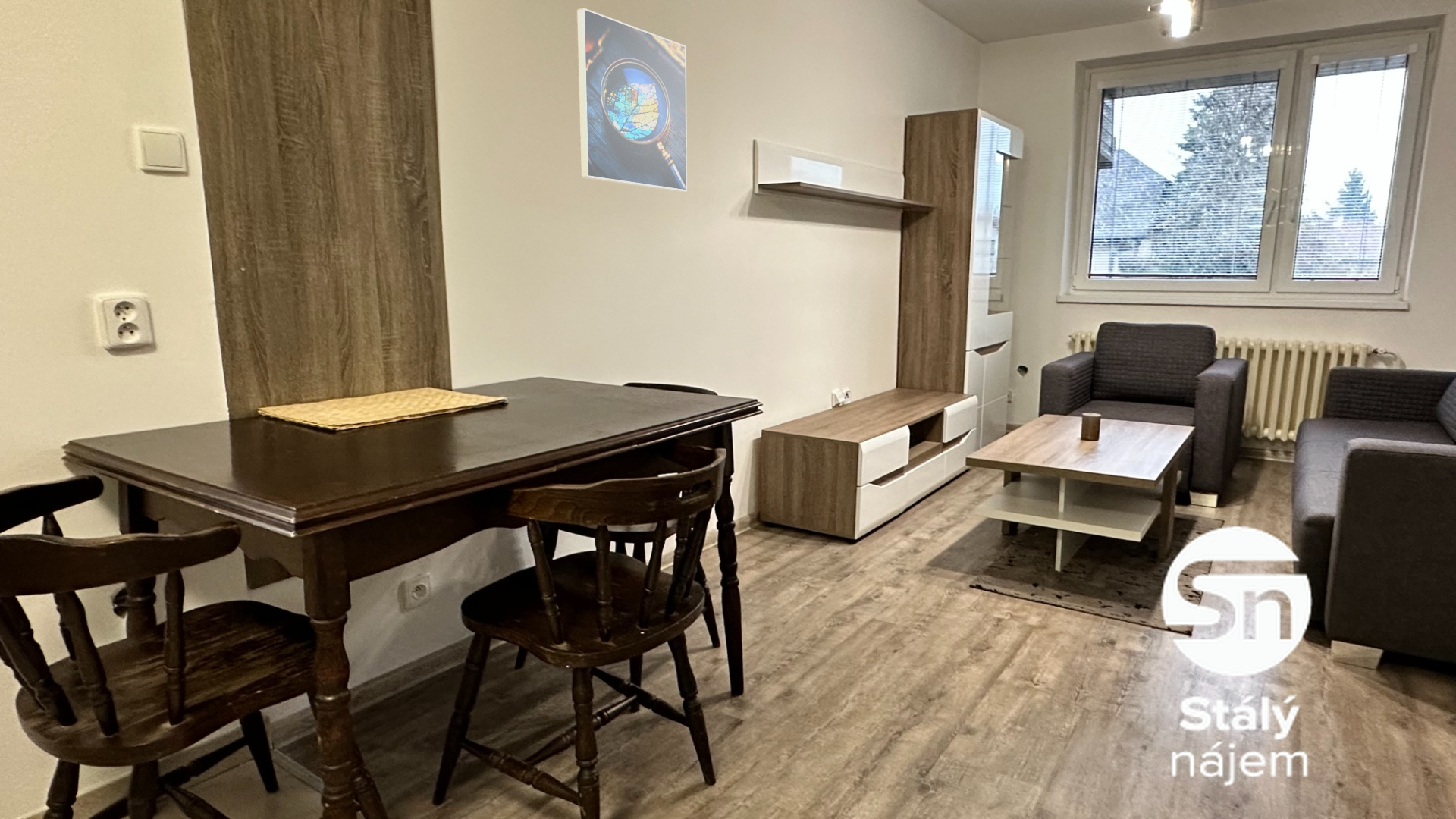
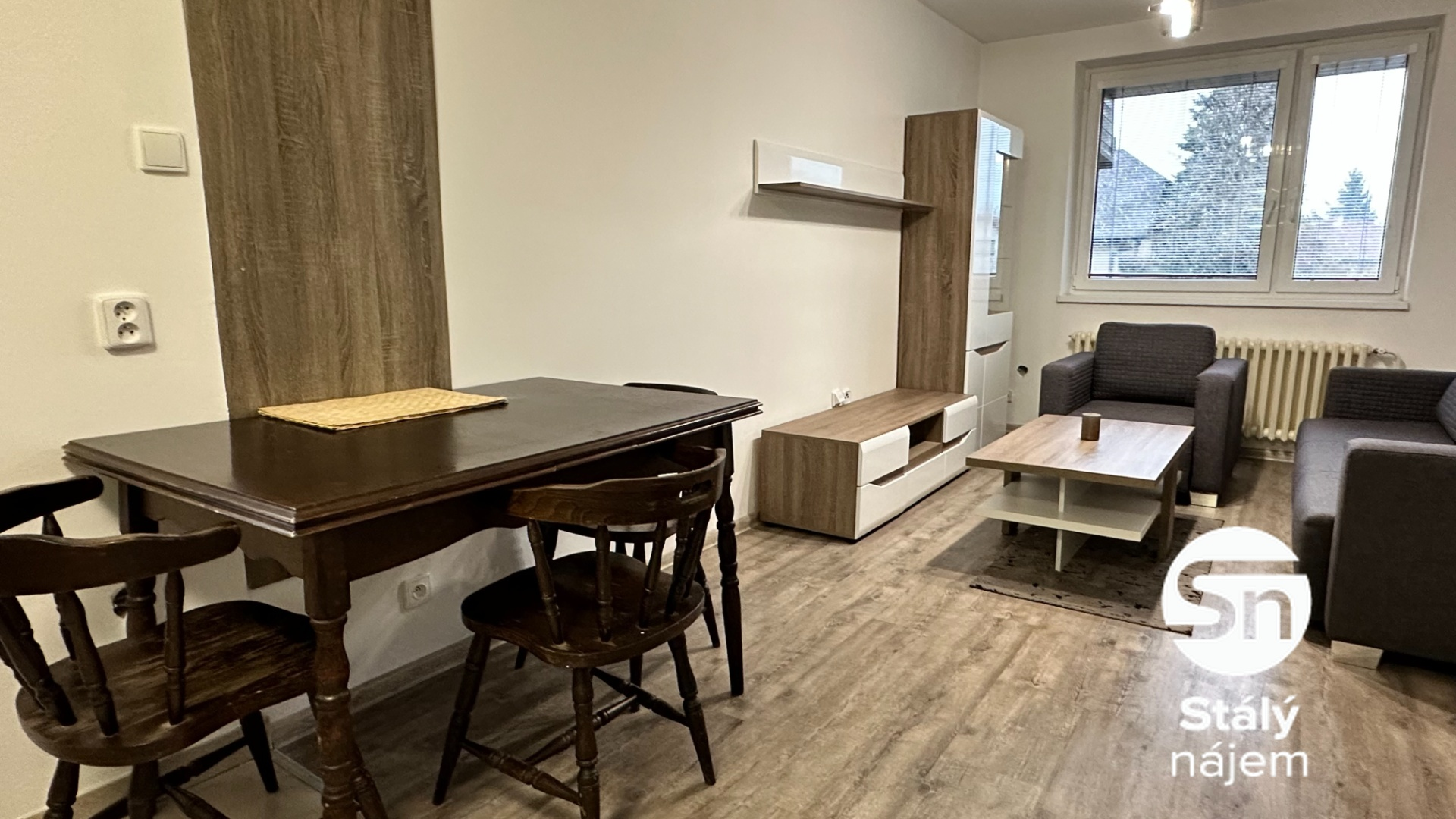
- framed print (636, 108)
